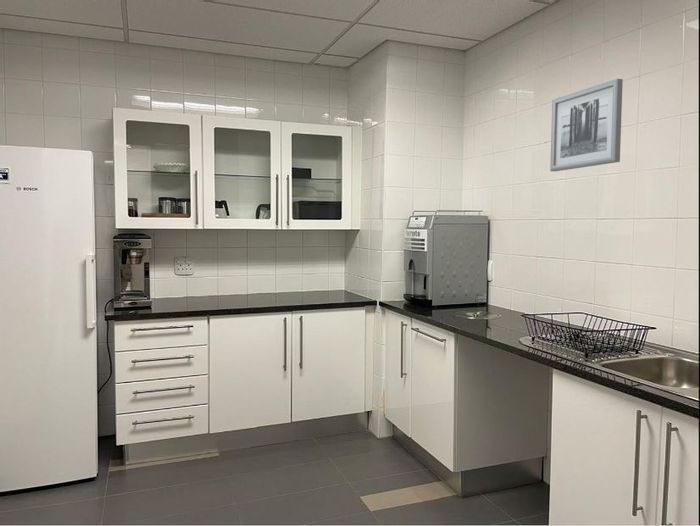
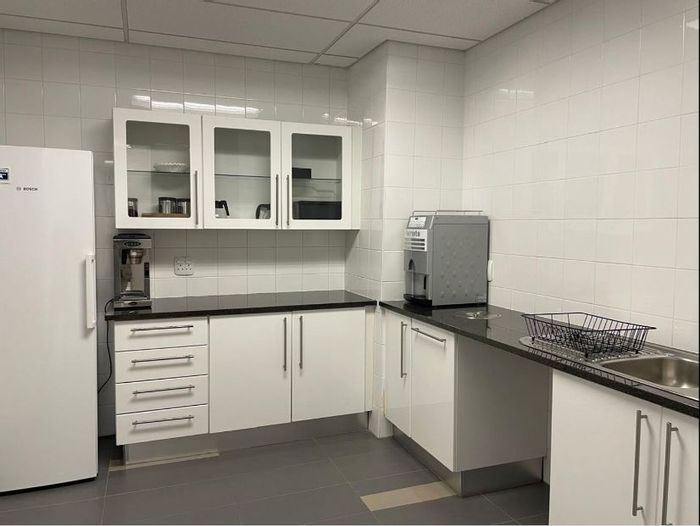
- wall art (583, 128)
